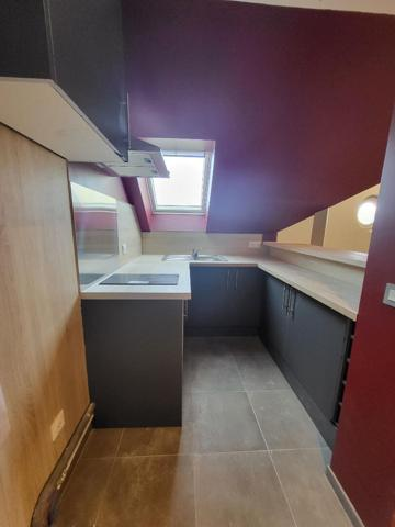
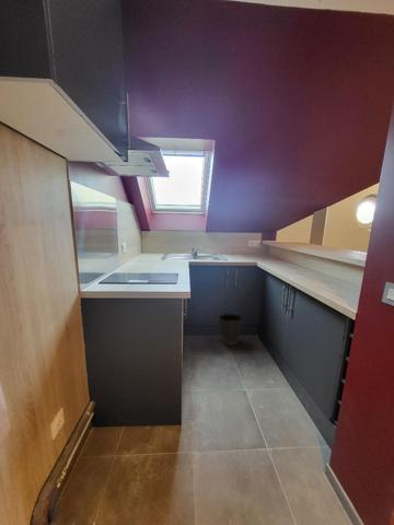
+ waste basket (230, 329)
